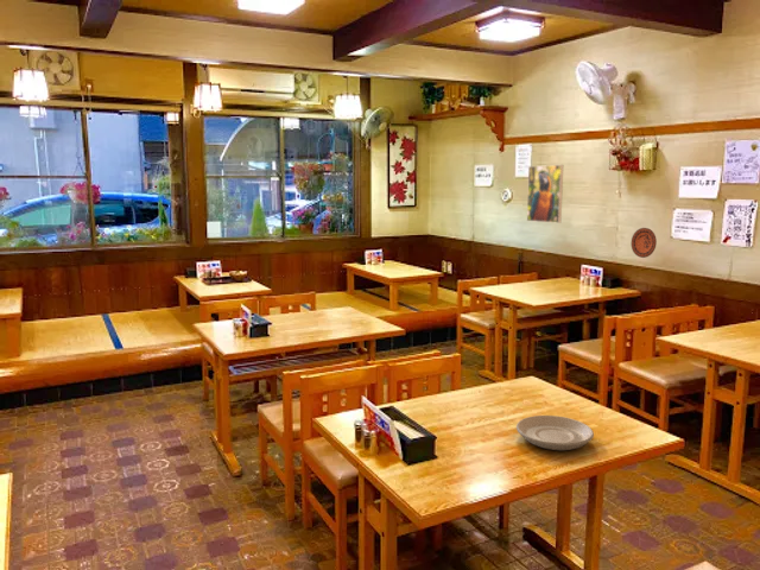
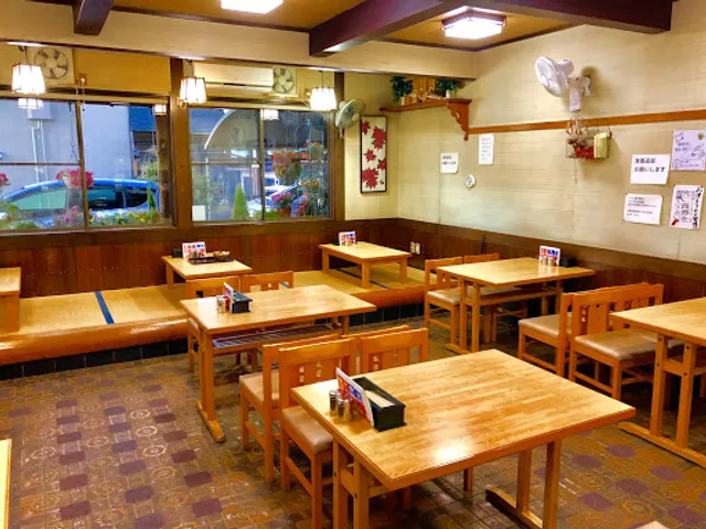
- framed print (544, 194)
- plate (553, 433)
- decorative plate (644, 242)
